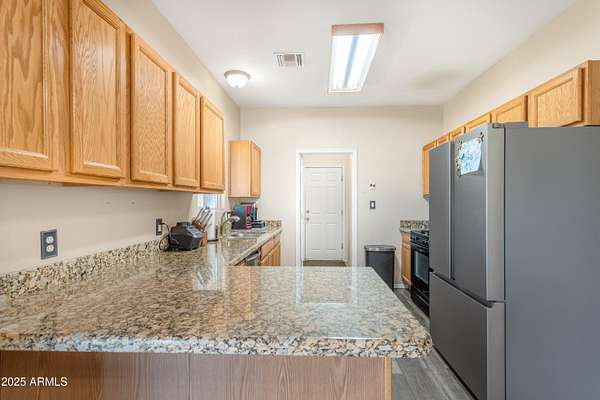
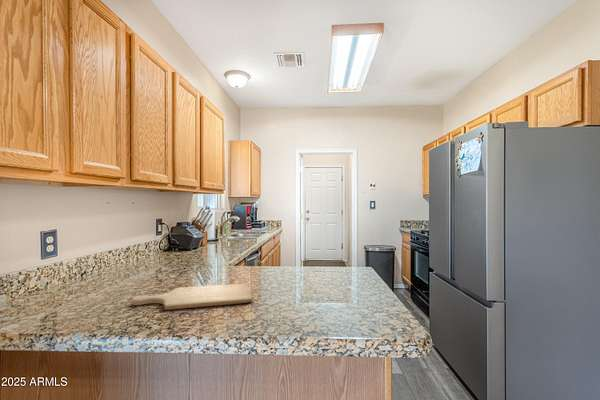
+ chopping board (194, 296)
